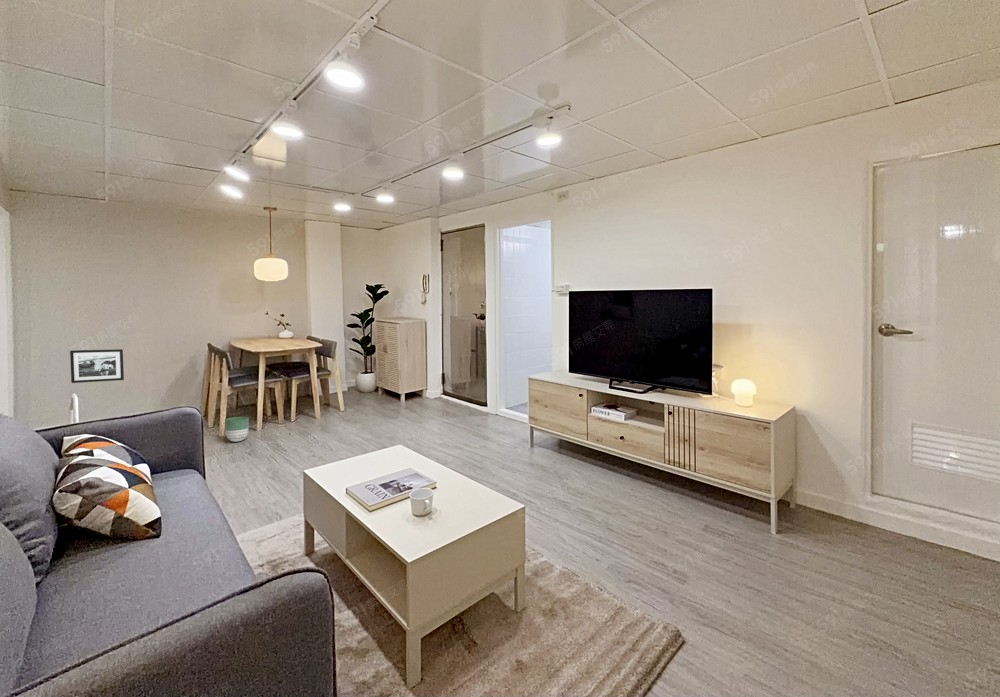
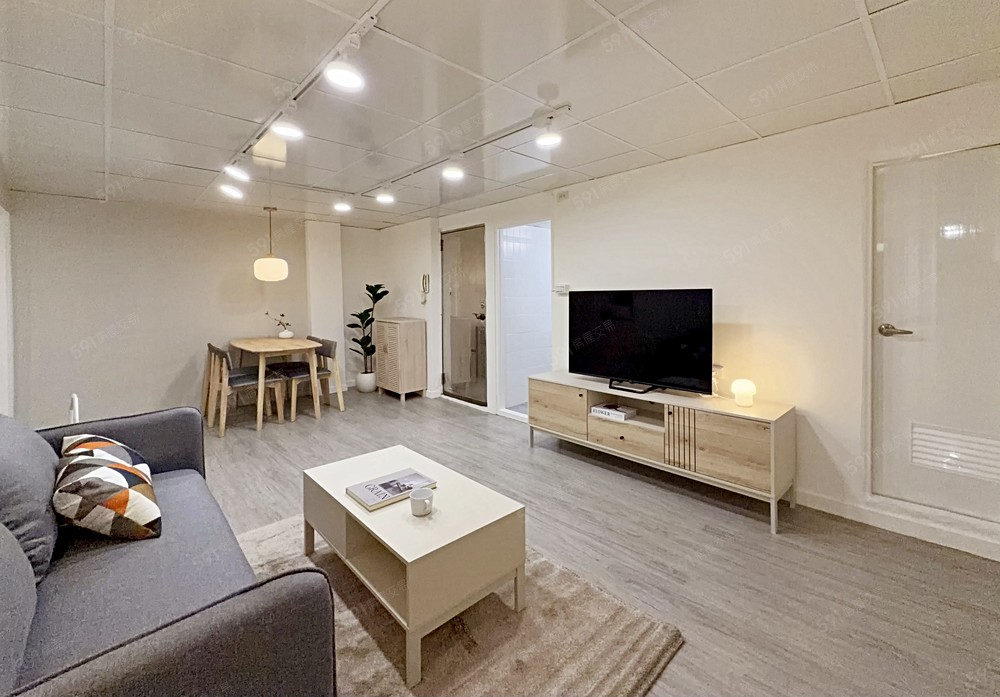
- picture frame (97, 365)
- planter (237, 429)
